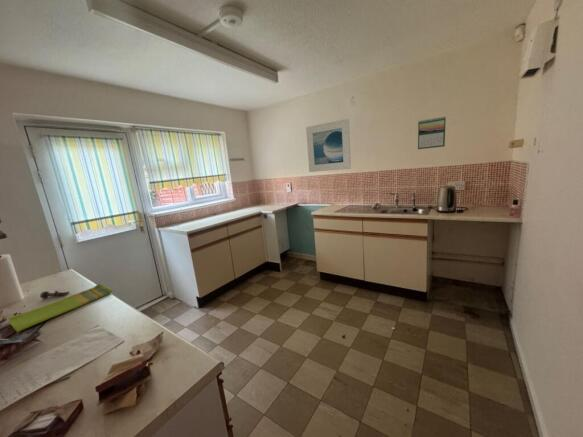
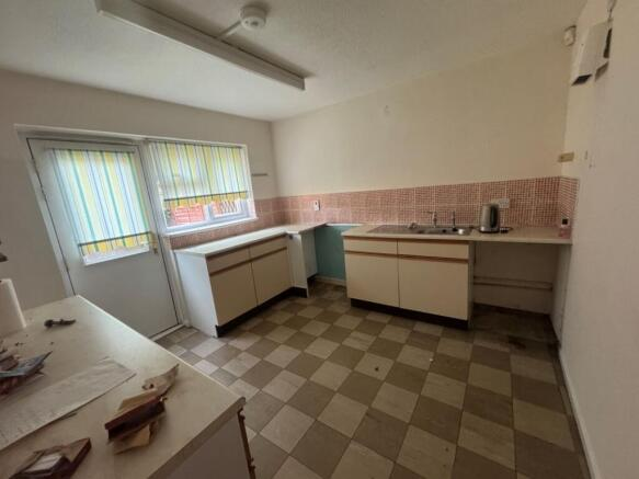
- calendar (431, 133)
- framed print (327, 147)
- dish towel (65, 304)
